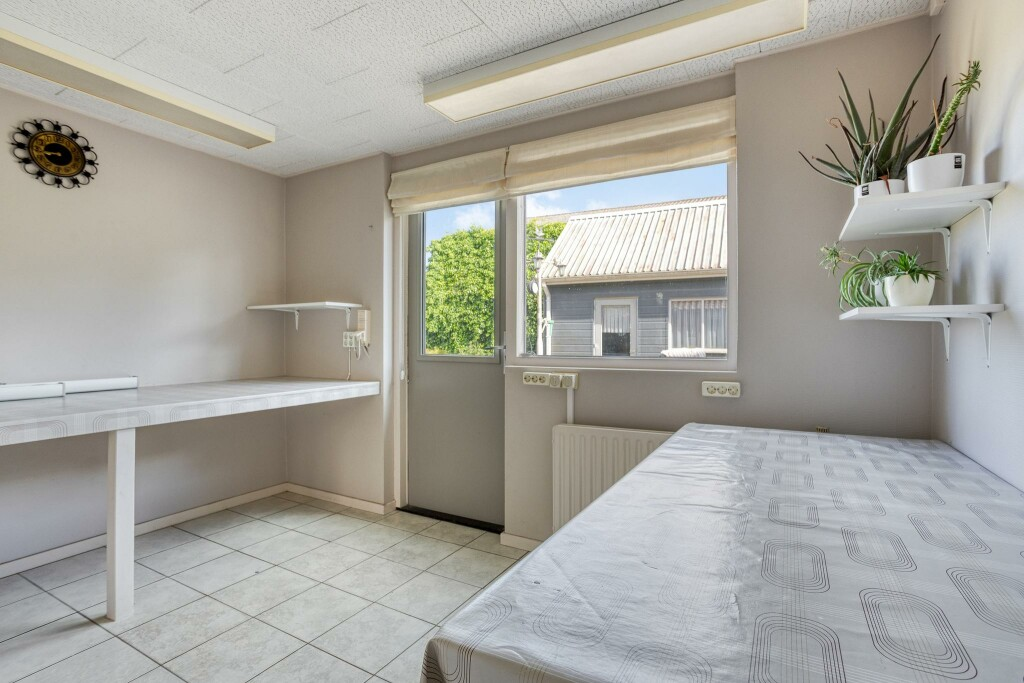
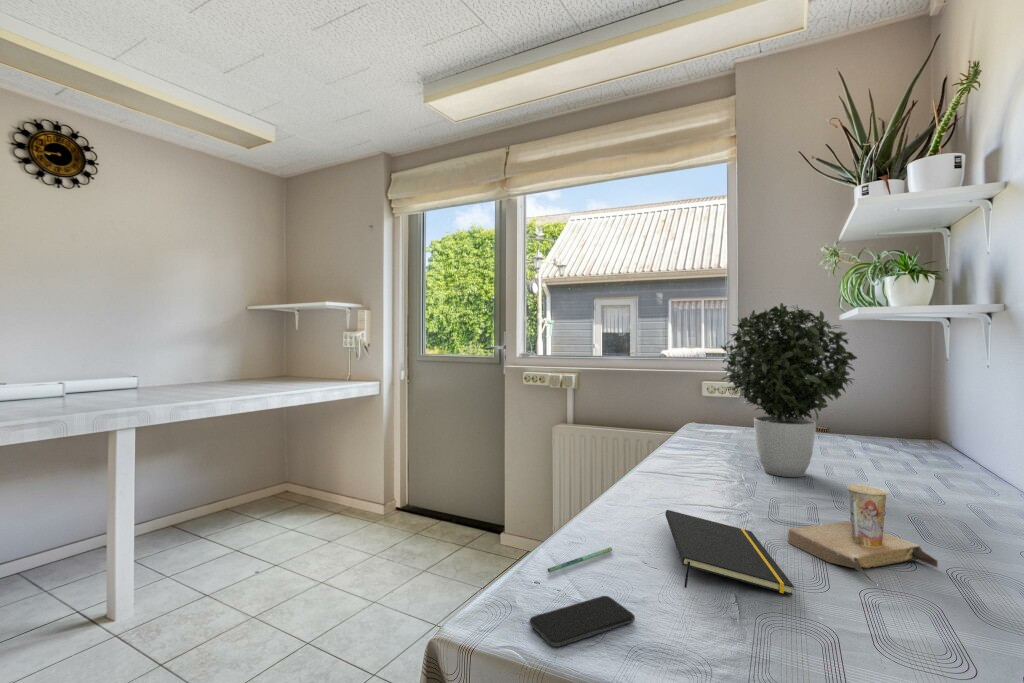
+ cup (864, 523)
+ potted plant (783, 387)
+ smartphone (582, 619)
+ notepad (720, 546)
+ pen (581, 559)
